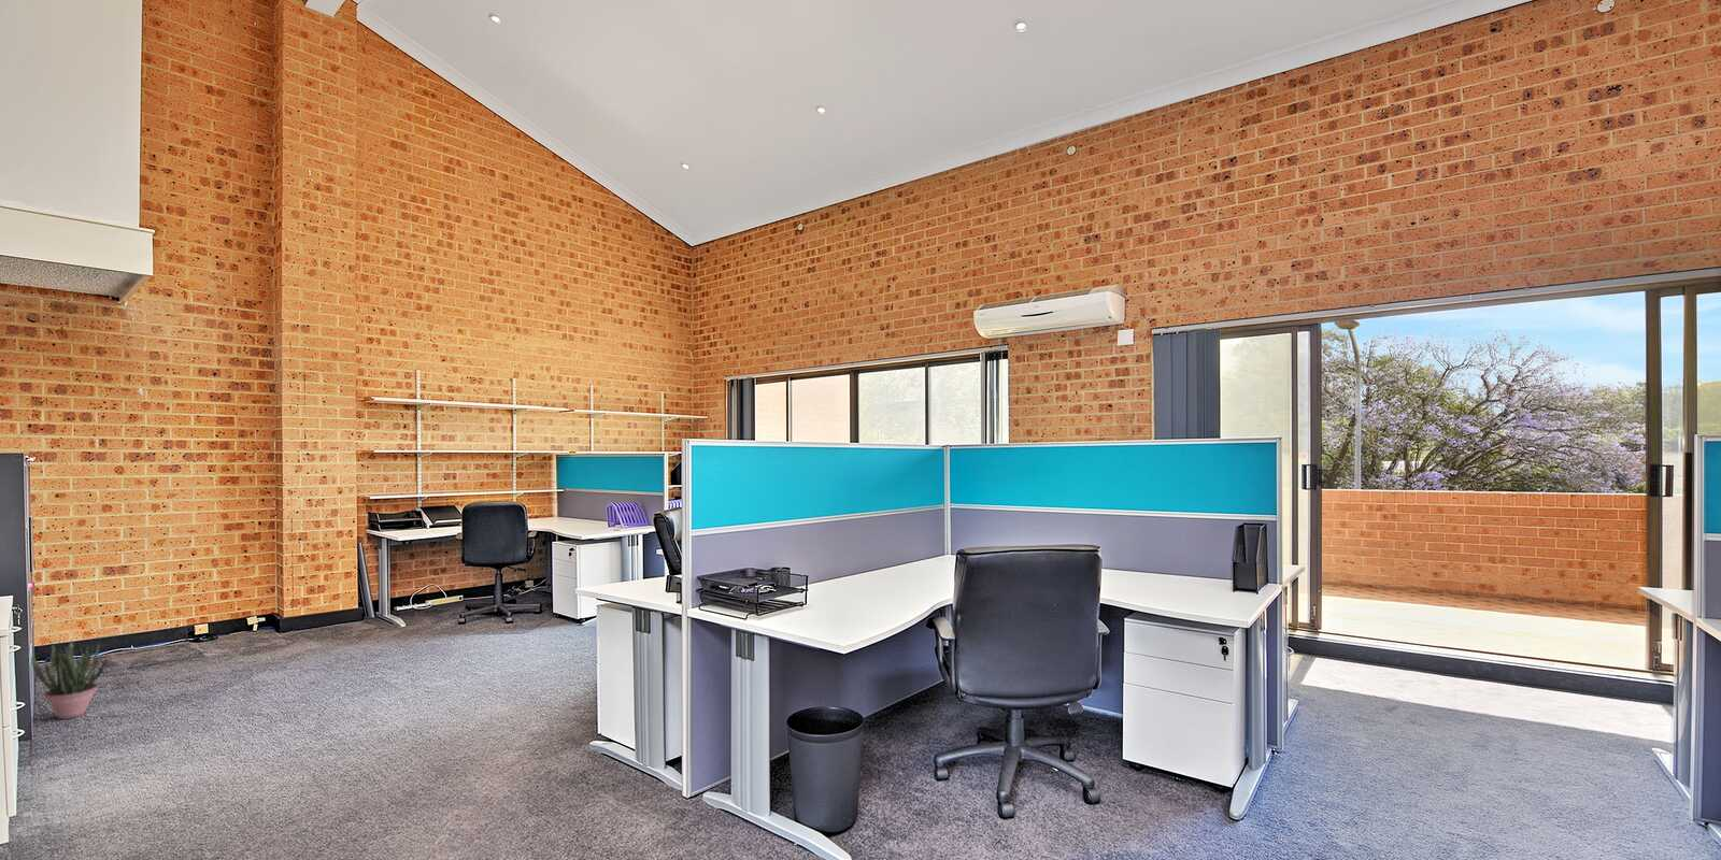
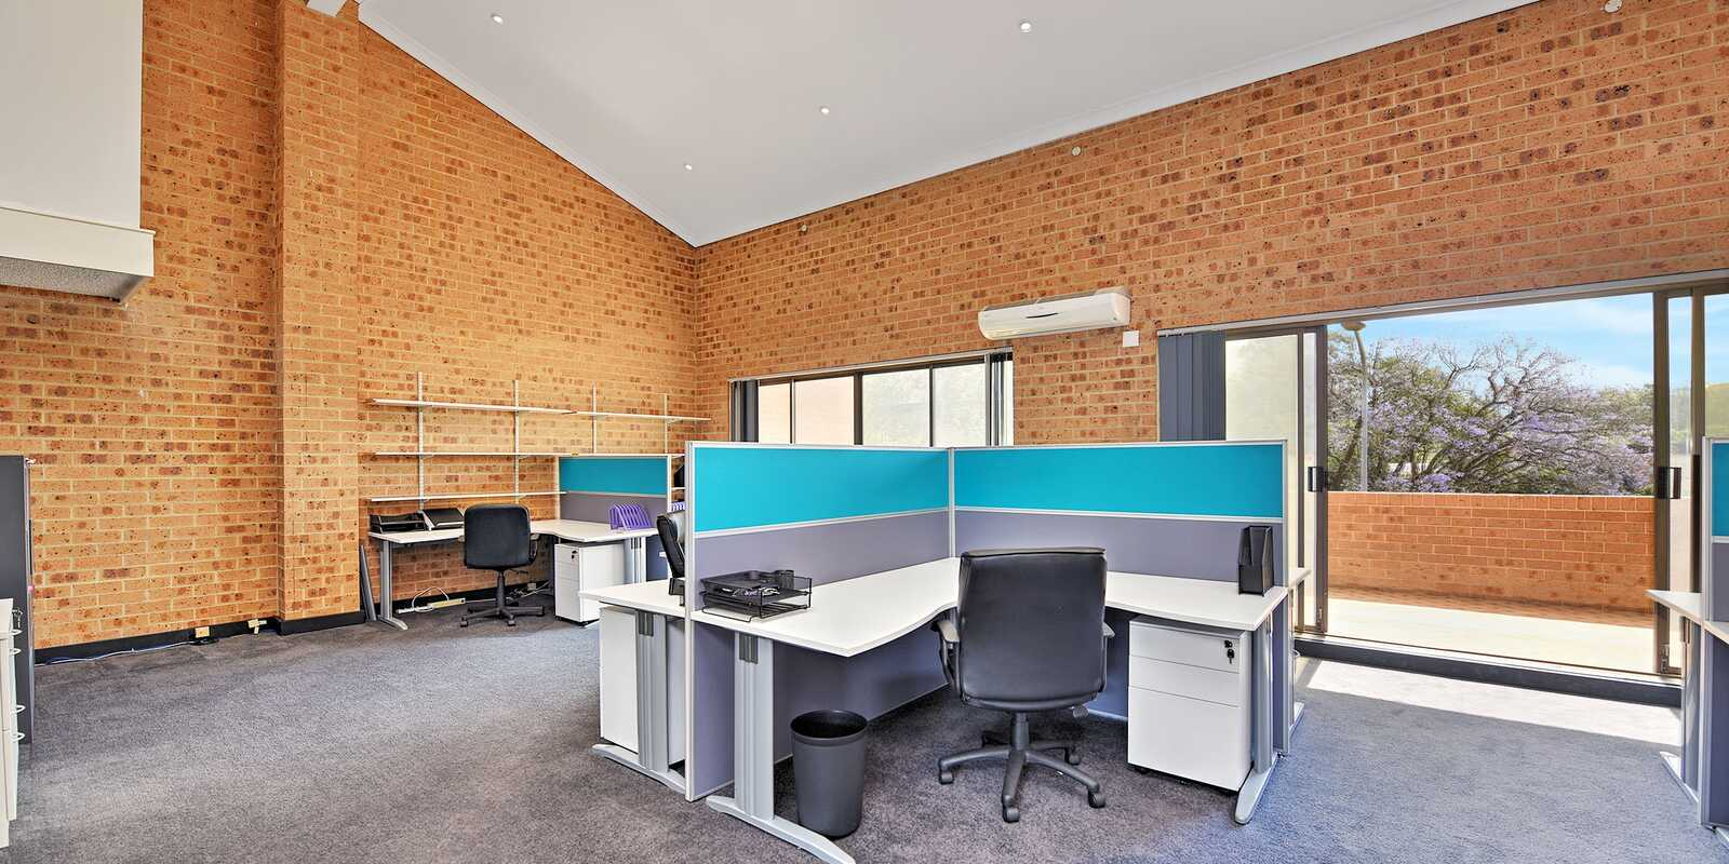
- potted plant (69, 677)
